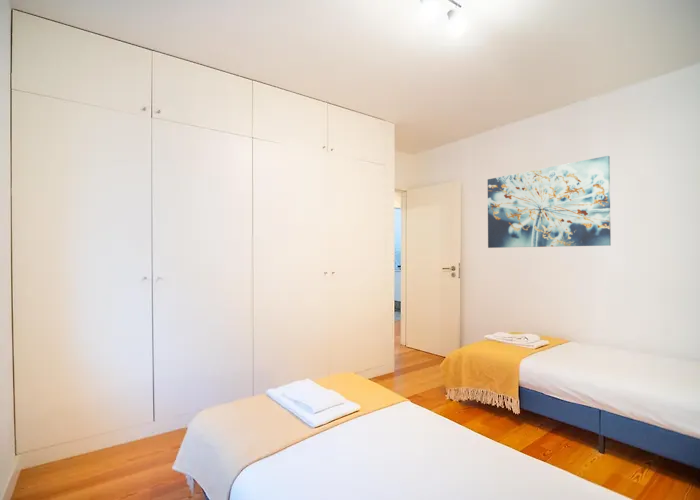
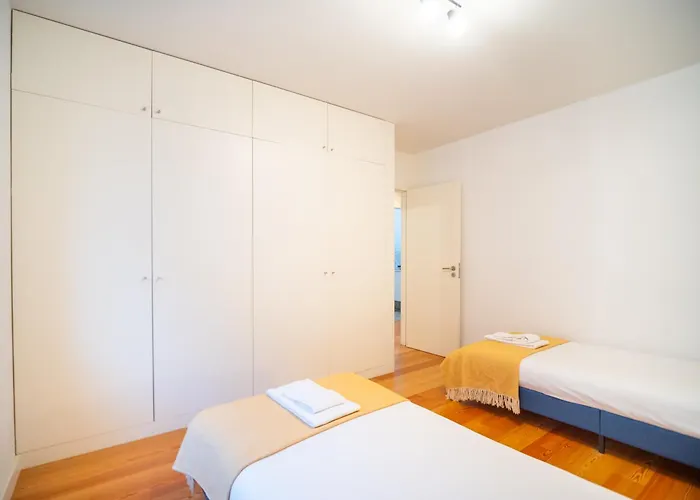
- wall art (540, 208)
